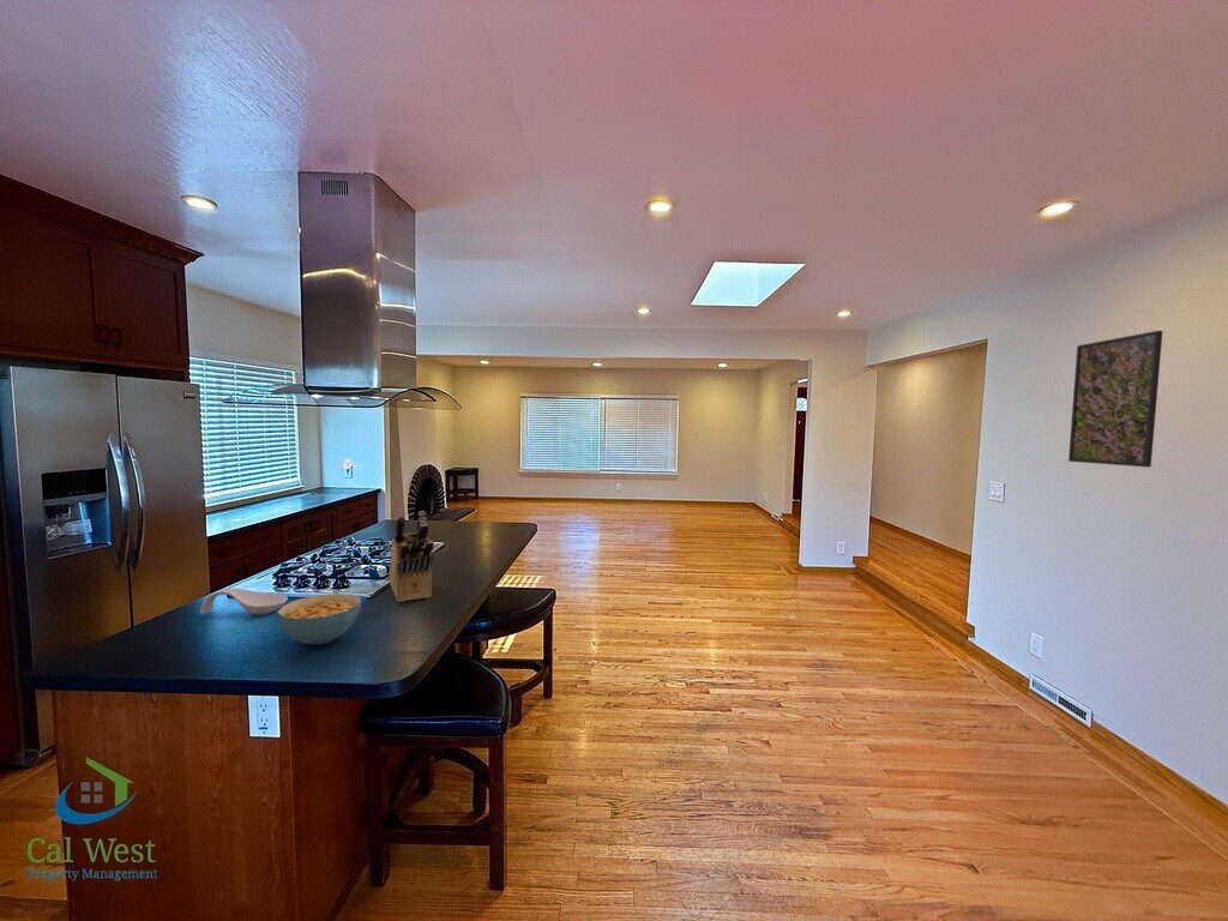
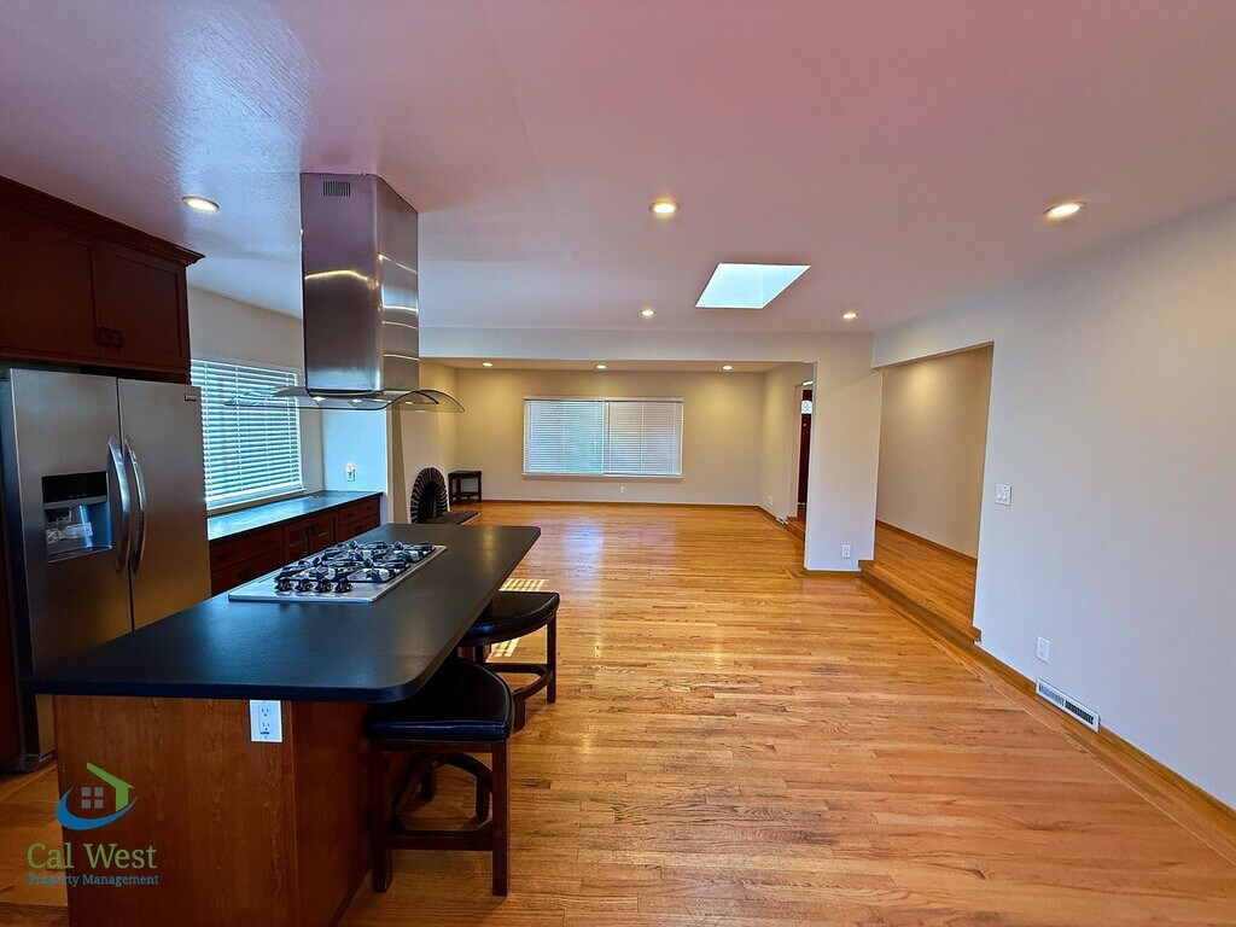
- knife block (410, 550)
- cereal bowl (321, 622)
- spoon rest (245, 601)
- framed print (1110, 402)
